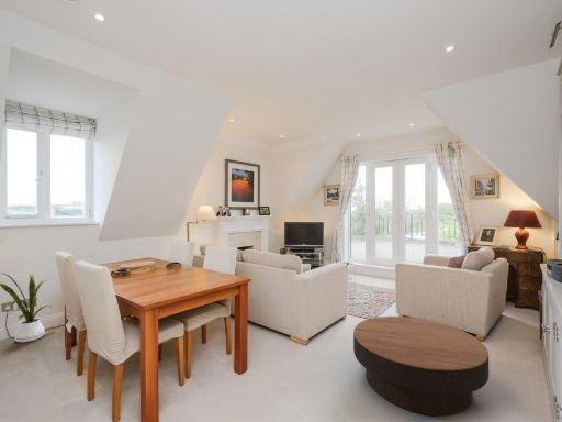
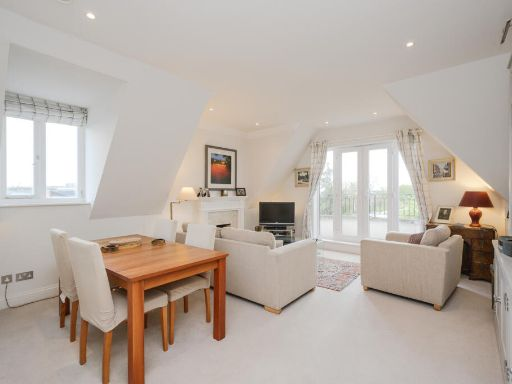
- house plant (25, 303)
- coffee table (415, 359)
